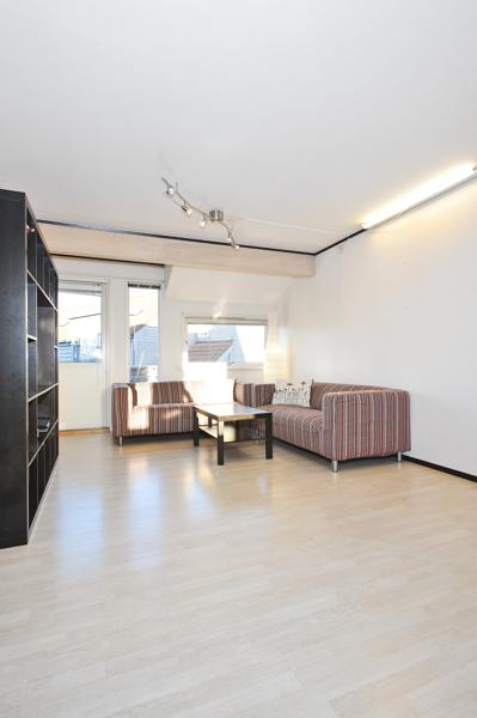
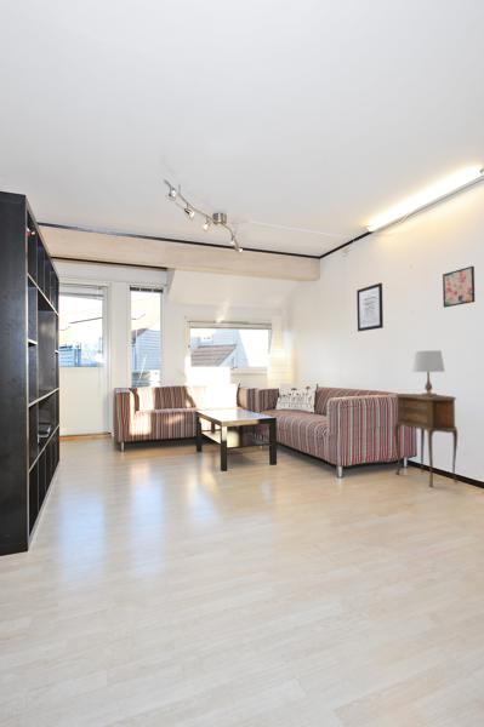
+ side table (428, 436)
+ wall art (457, 287)
+ wall art (369, 308)
+ table lamp (428, 373)
